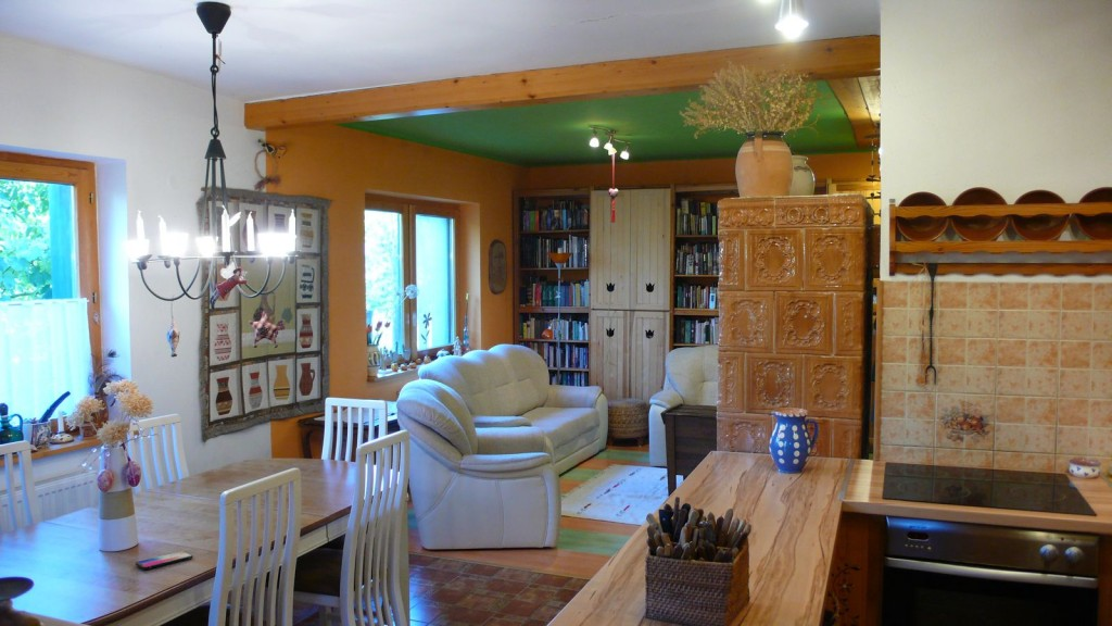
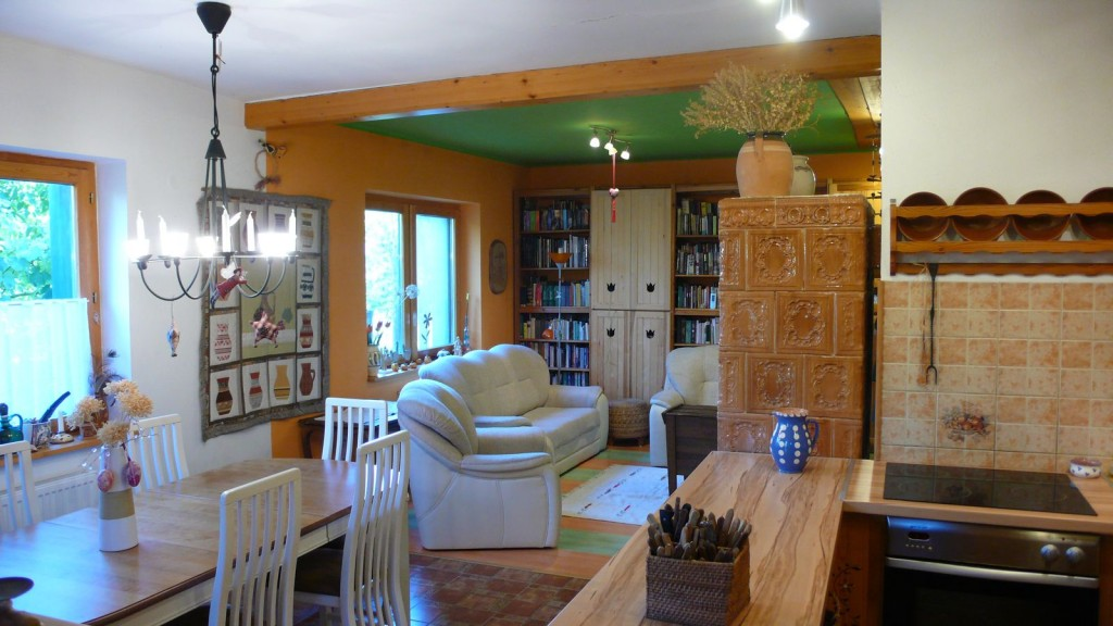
- smartphone (164, 560)
